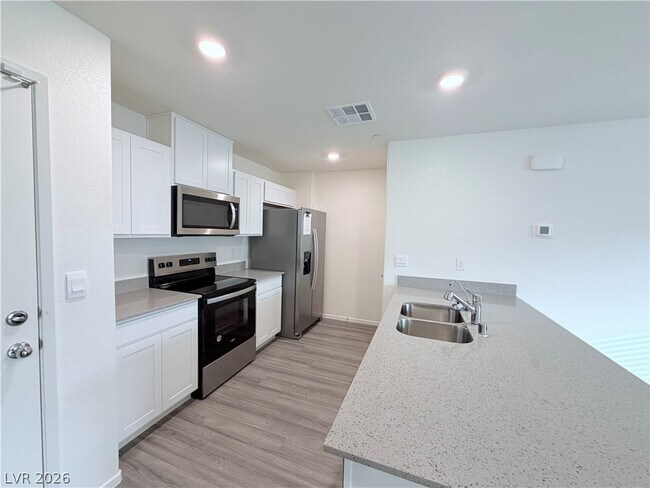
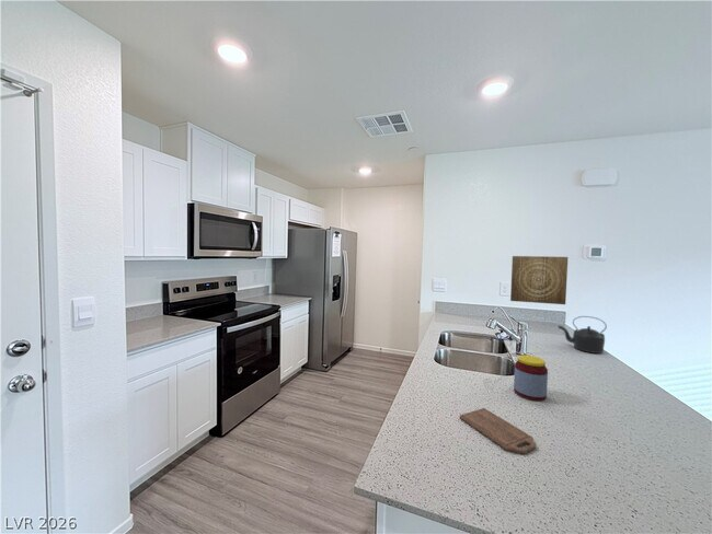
+ wall art (538, 279)
+ jar (530, 375)
+ kettle (581, 332)
+ cutting board (497, 429)
